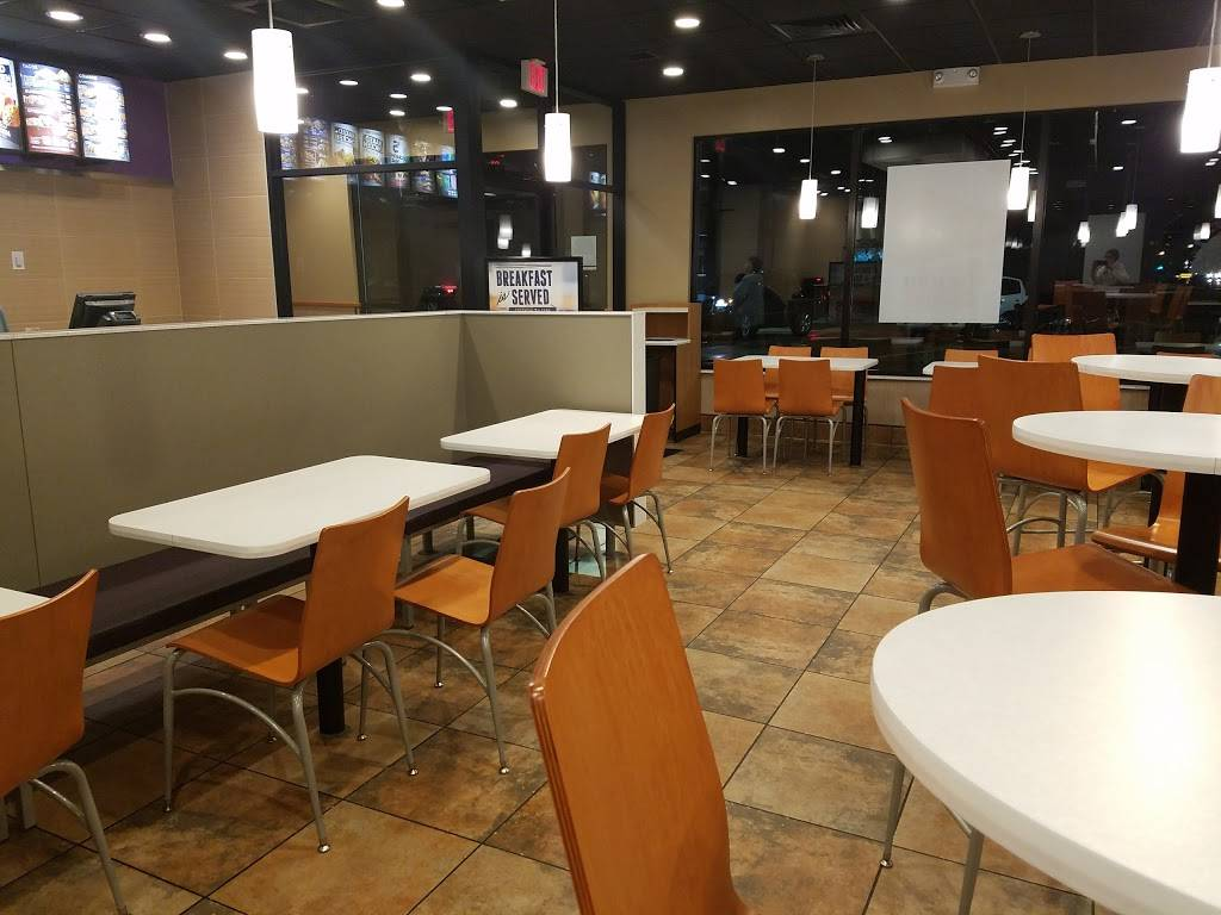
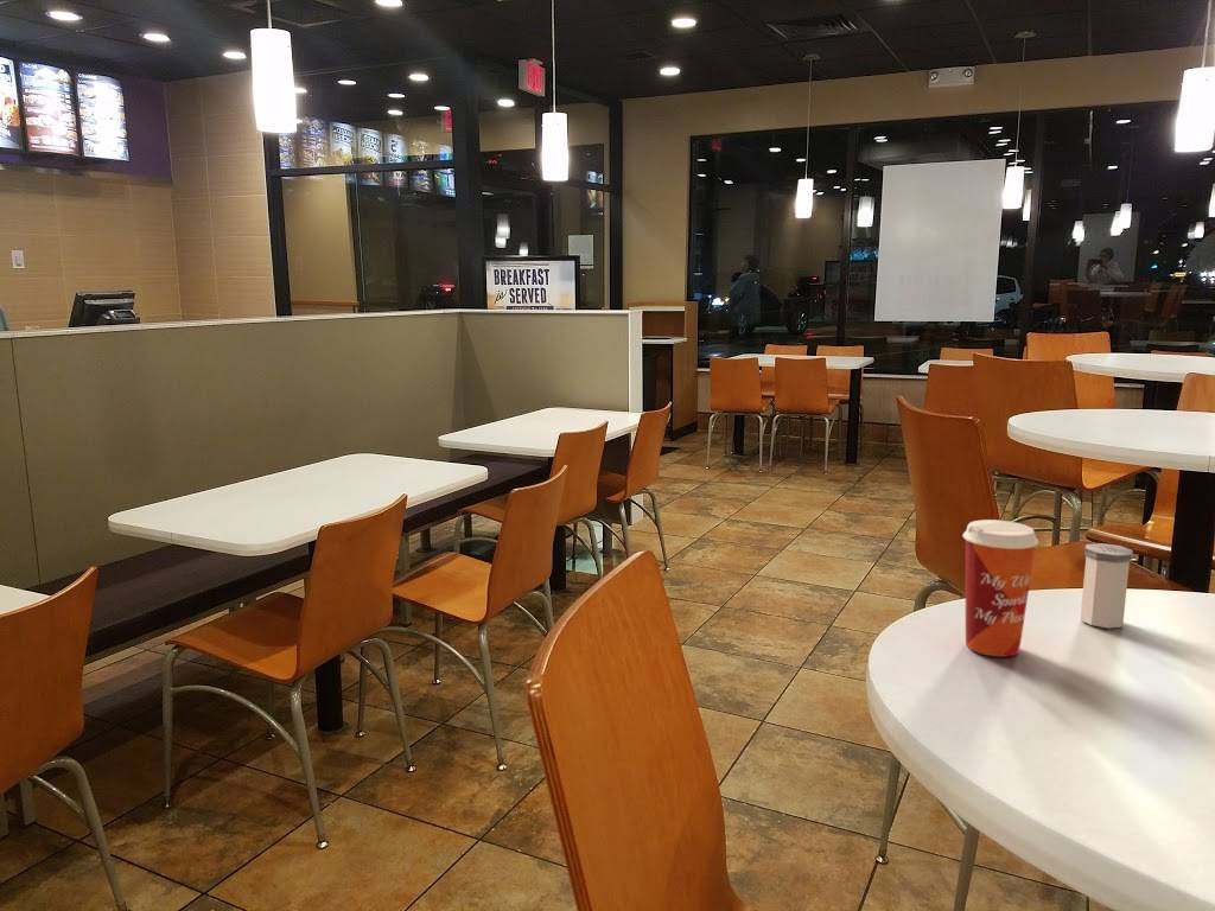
+ salt shaker (1105, 585)
+ paper cup (997, 587)
